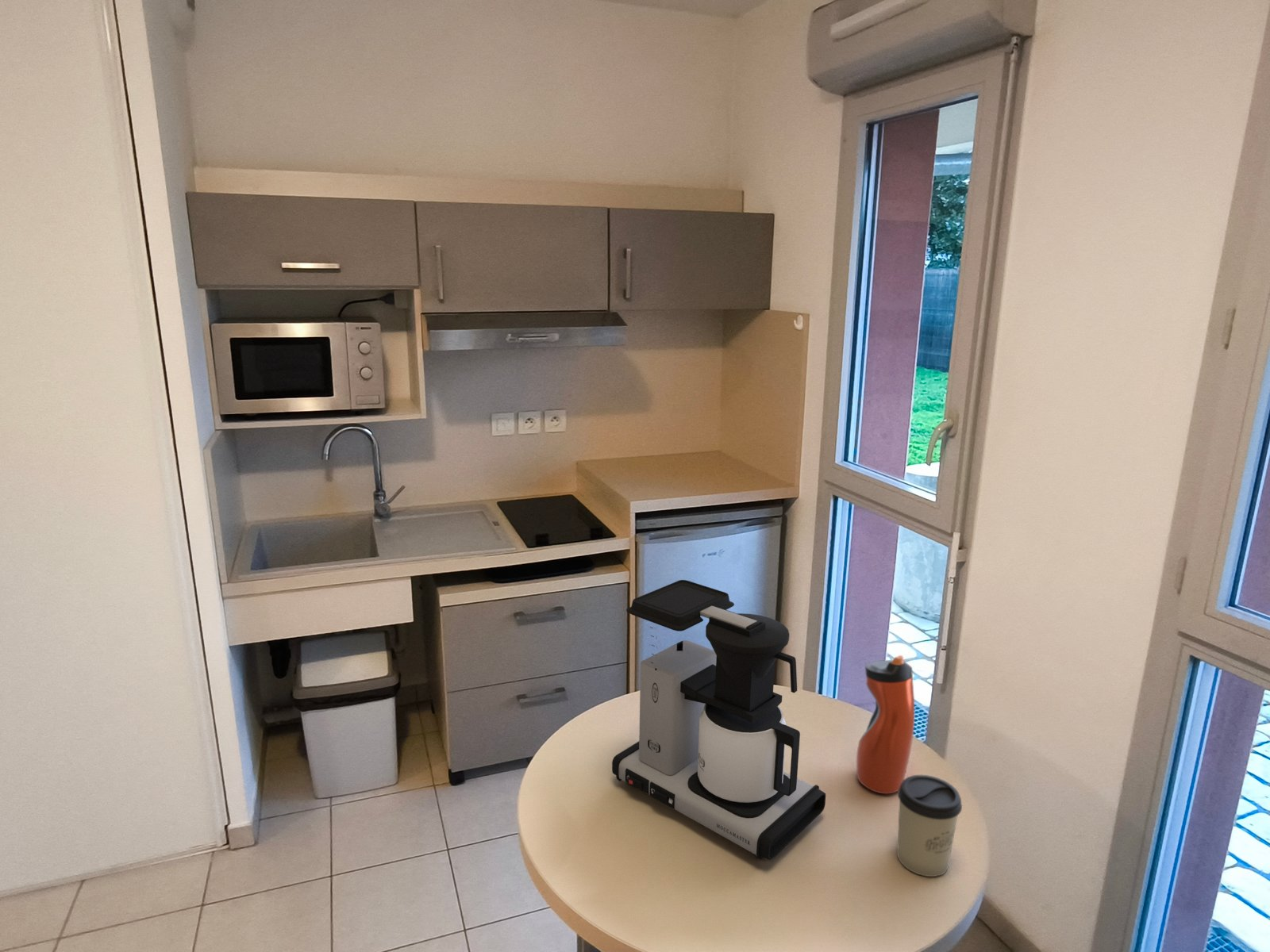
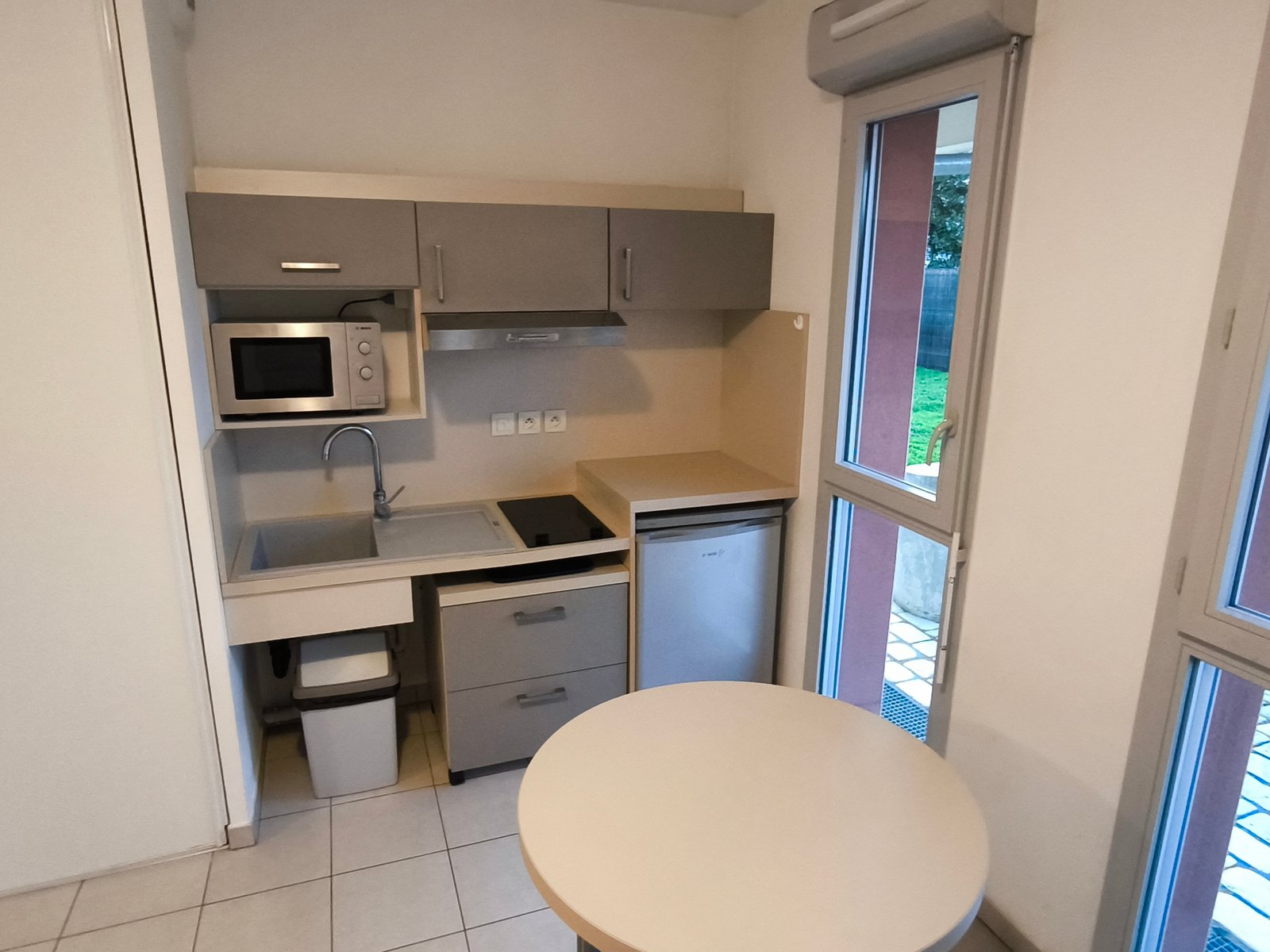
- cup (926, 825)
- coffee maker (718, 708)
- water bottle (887, 720)
